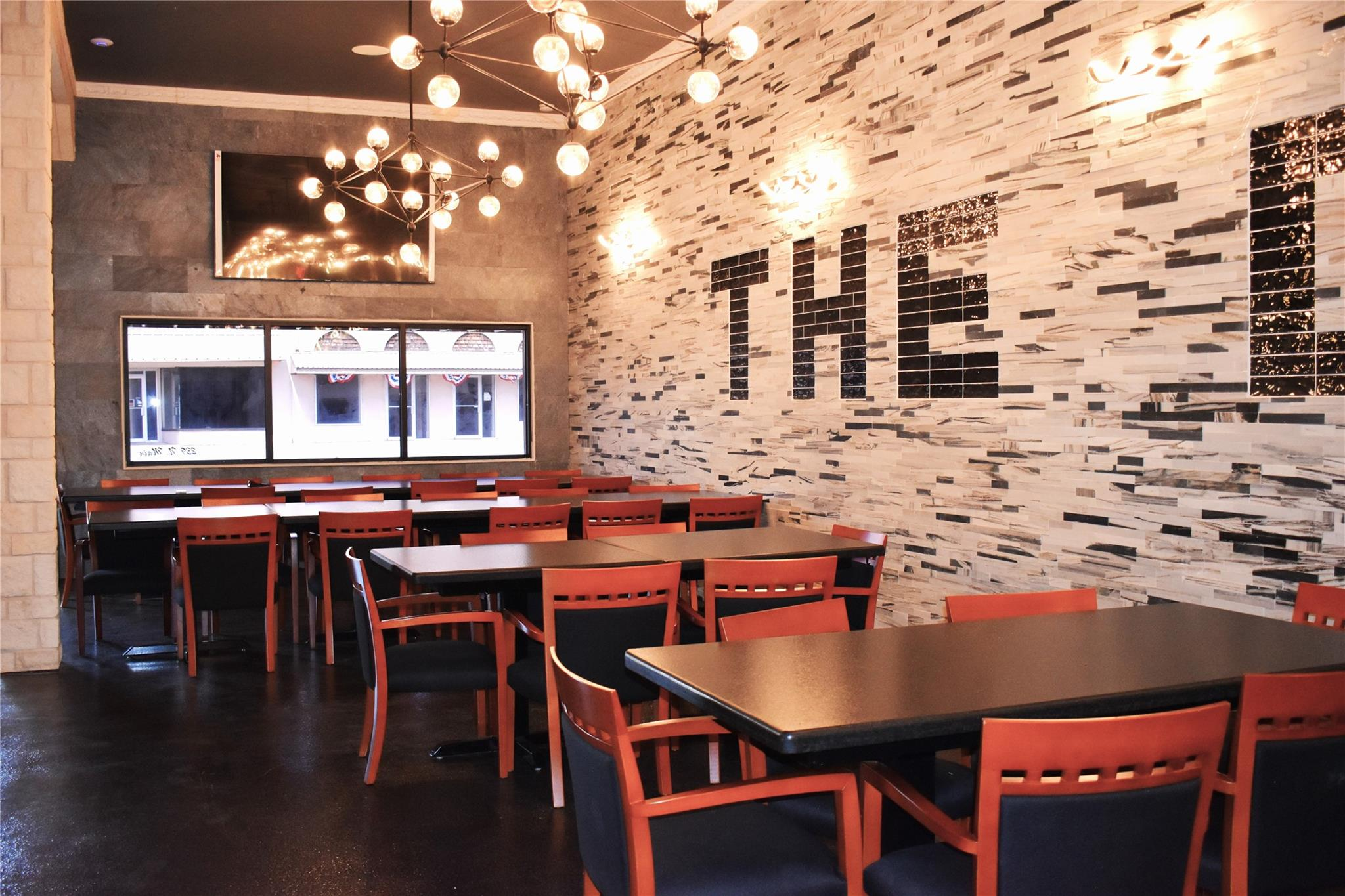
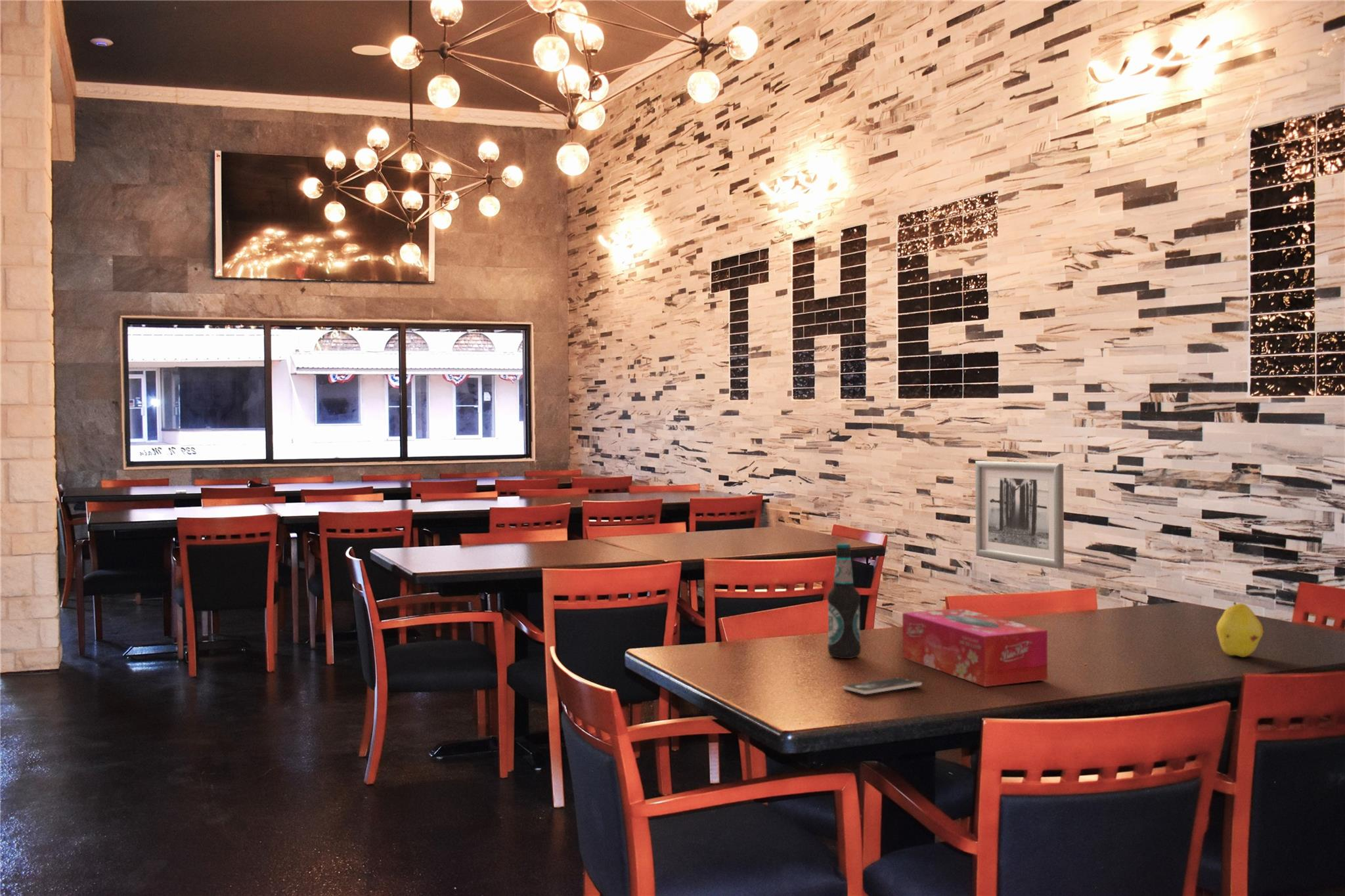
+ wall art (1017, 512)
+ smartphone (882, 685)
+ fruit (1239, 629)
+ tissue box (971, 645)
+ bottle (843, 600)
